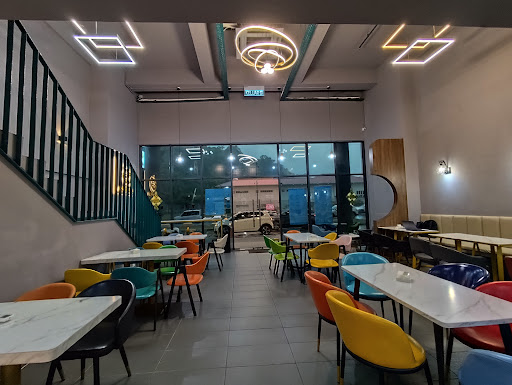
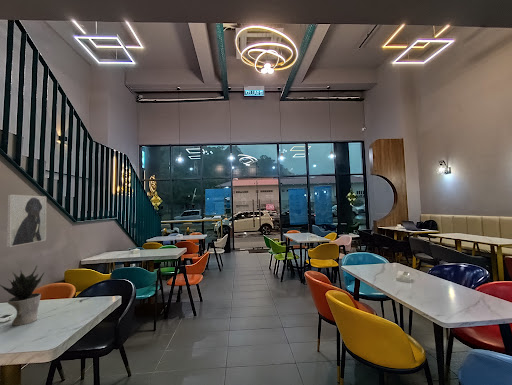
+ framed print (28, 219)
+ potted plant (23, 294)
